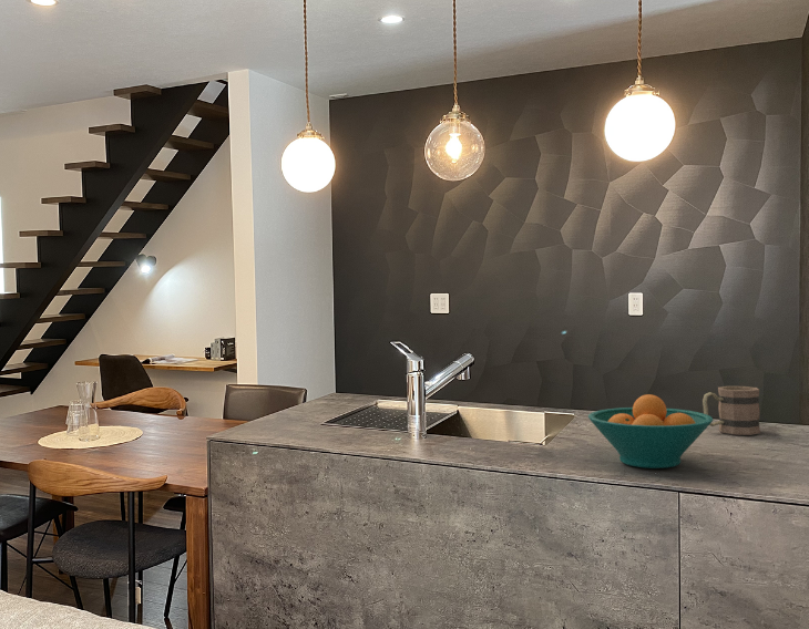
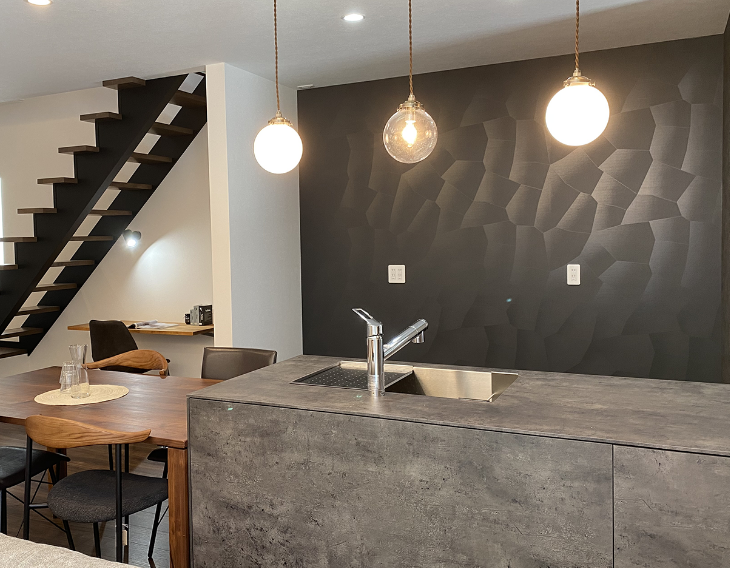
- fruit bowl (648, 429)
- mug (730, 410)
